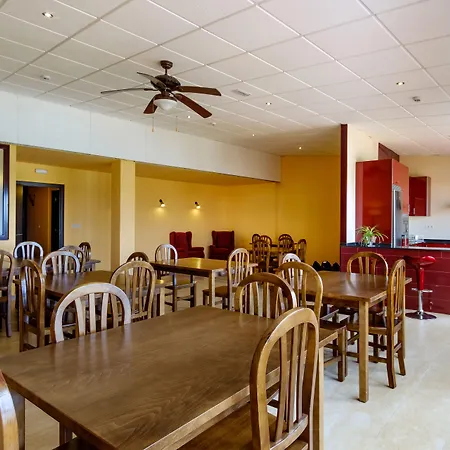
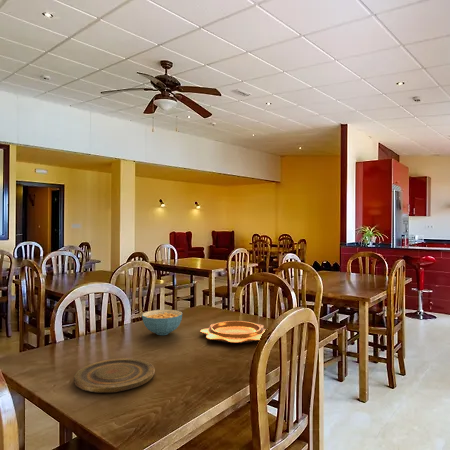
+ cereal bowl (162, 323)
+ decorative bowl (236, 331)
+ plate (115, 373)
